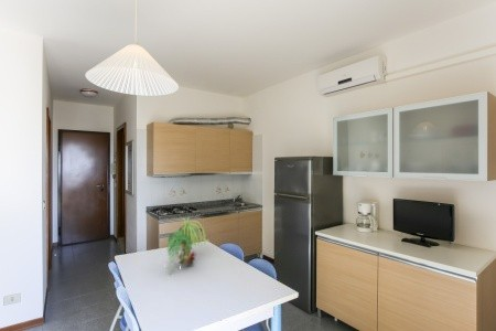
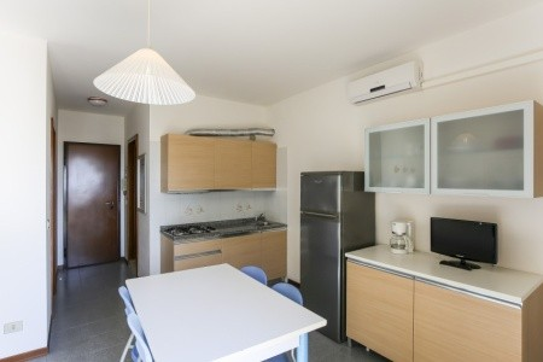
- plant (187, 242)
